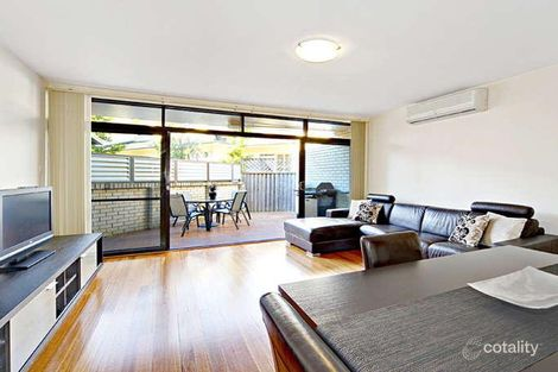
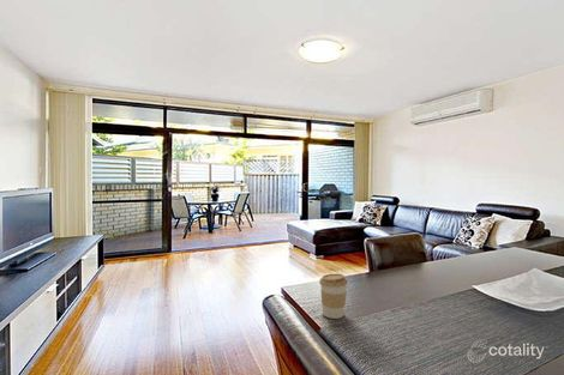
+ coffee cup (332, 294)
